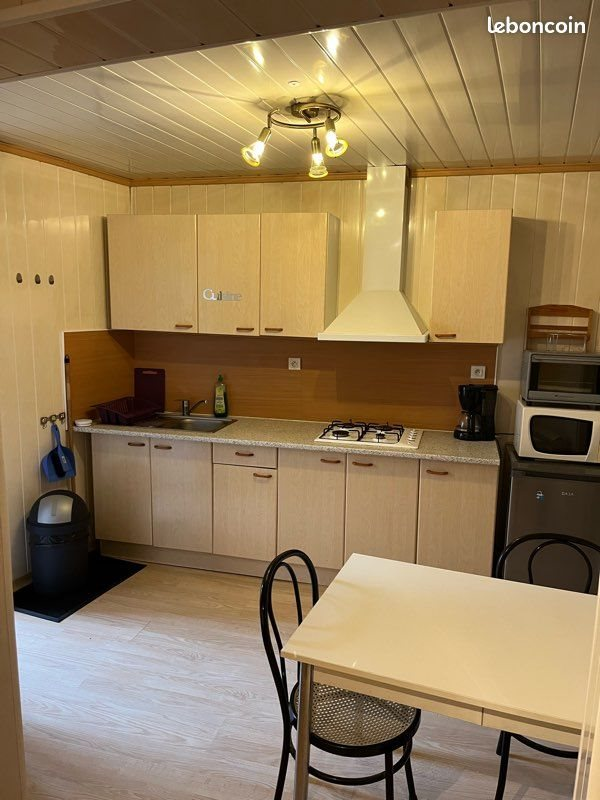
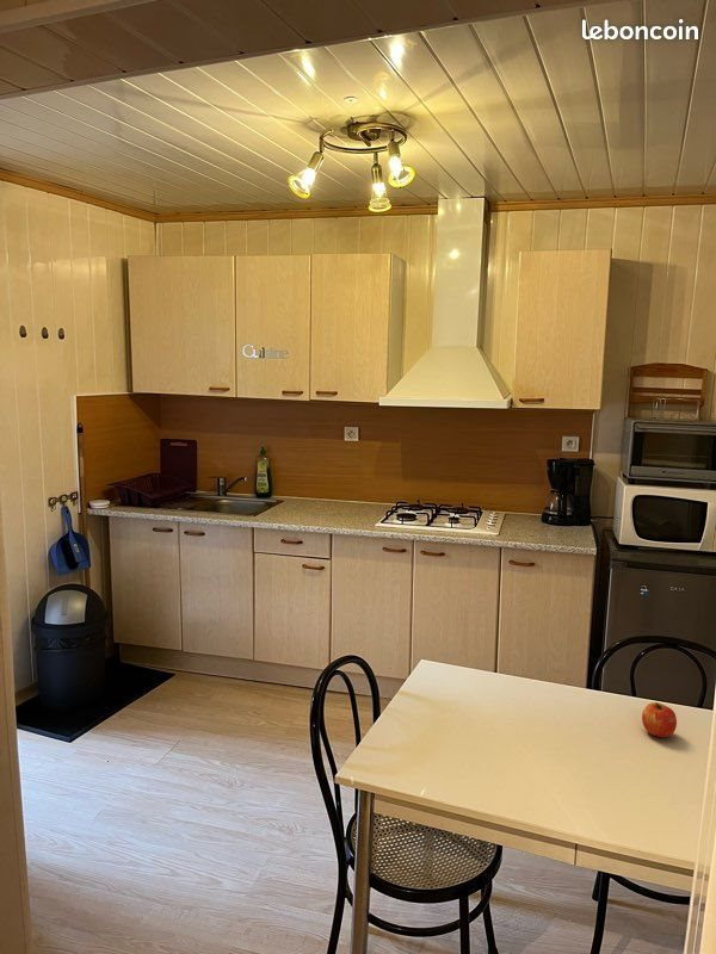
+ apple (659, 718)
